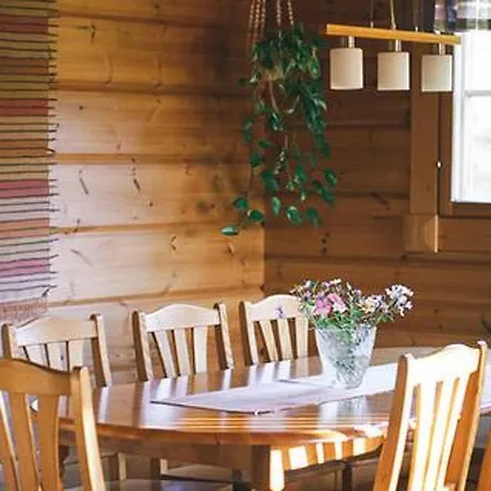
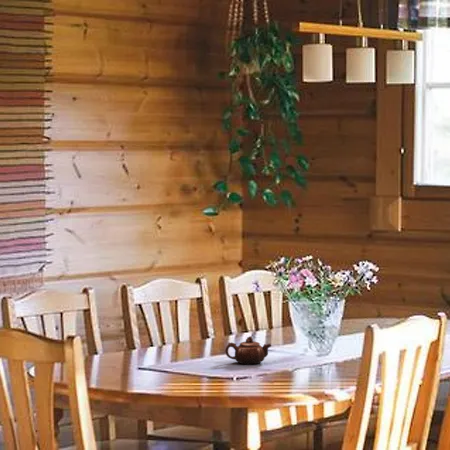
+ teapot (248, 349)
